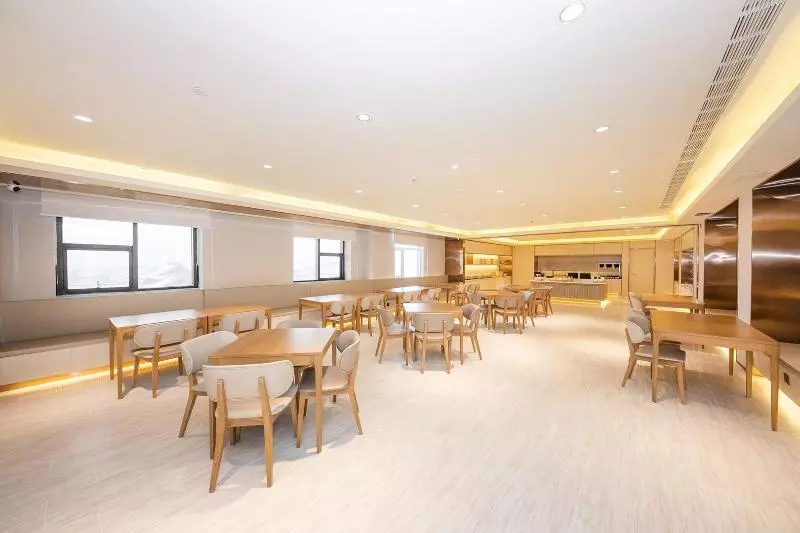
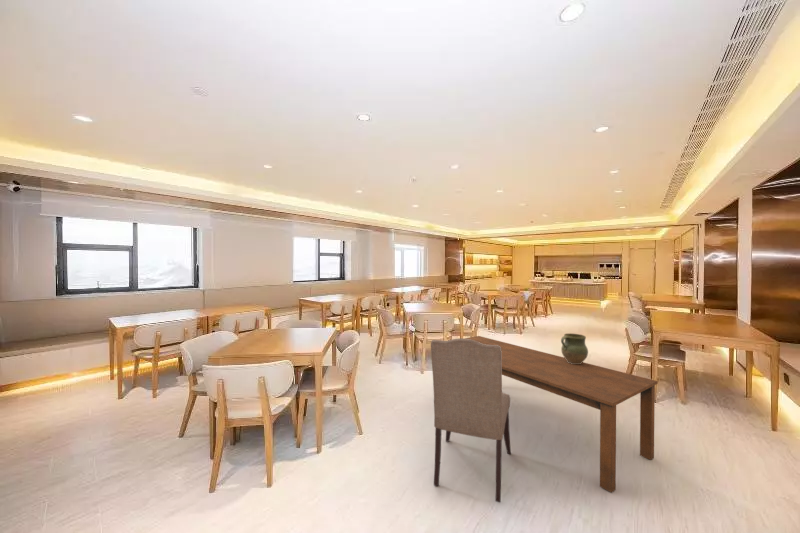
+ chair (471, 400)
+ dining table (526, 383)
+ ceramic jug (573, 348)
